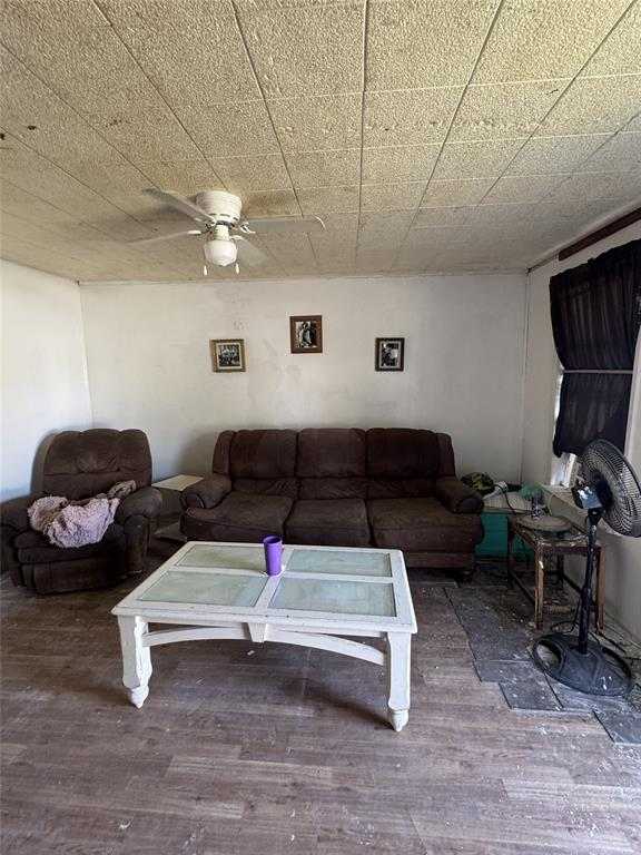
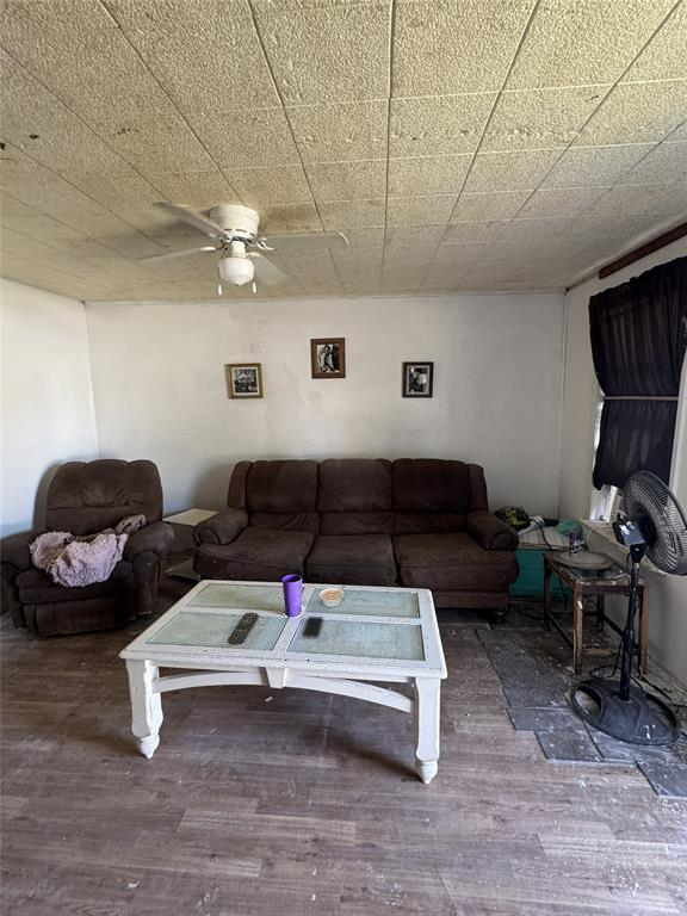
+ legume (332, 596)
+ remote control (243, 627)
+ smartphone (312, 626)
